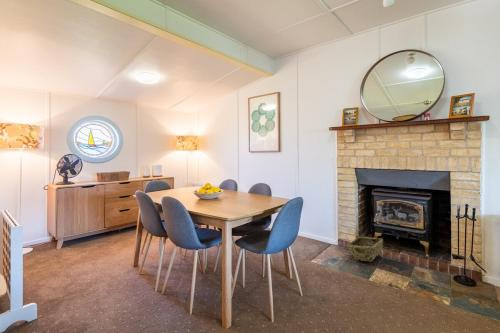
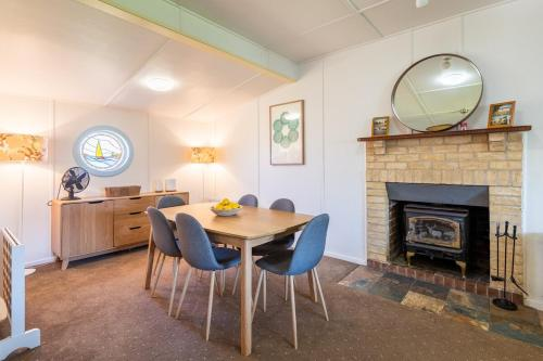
- woven basket (365, 248)
